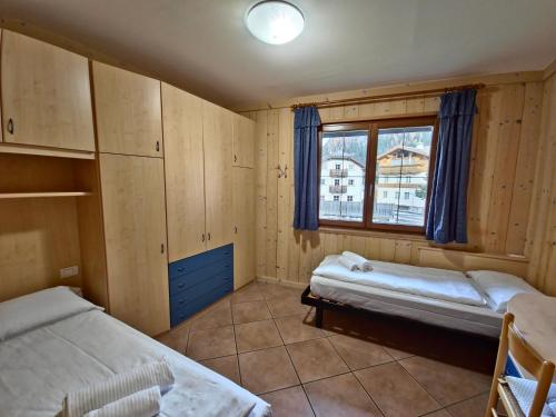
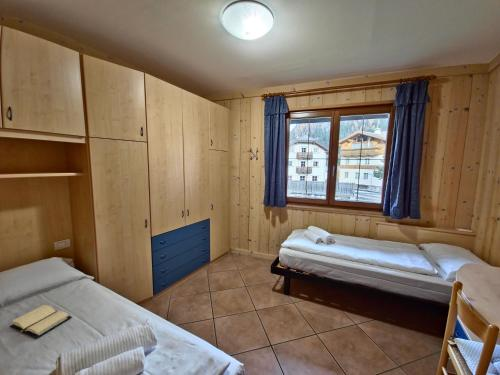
+ book (40, 319)
